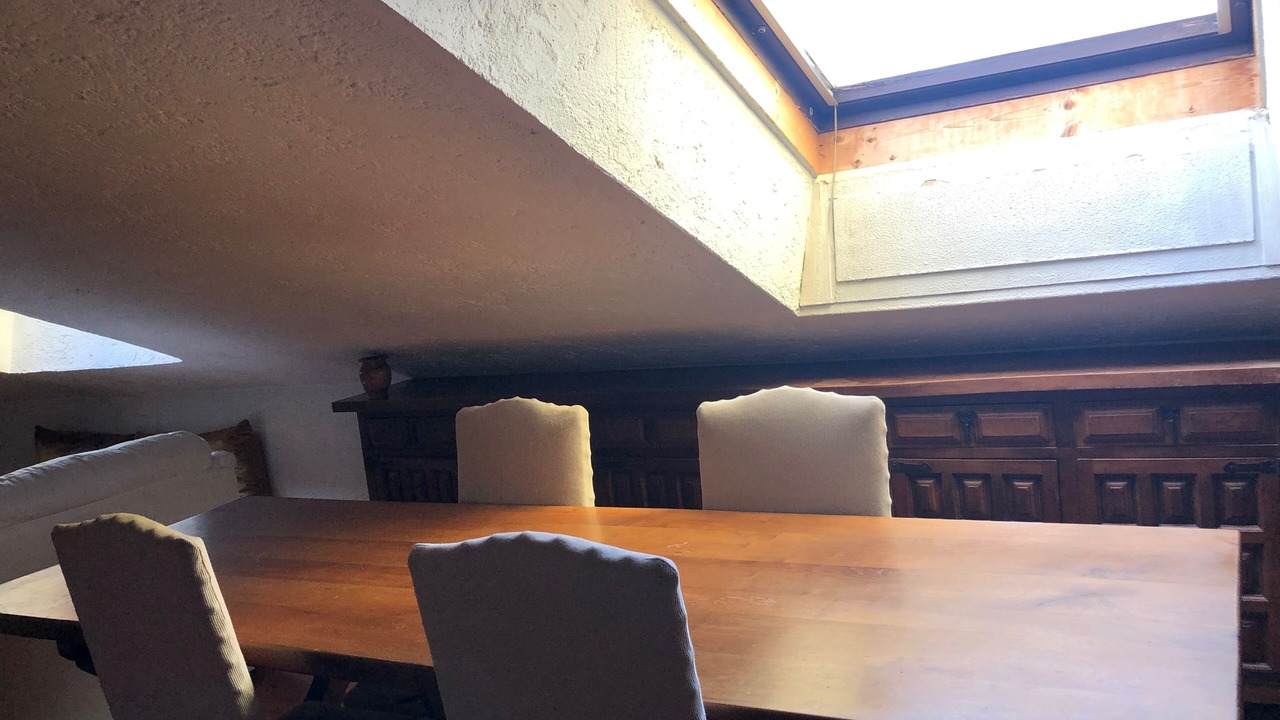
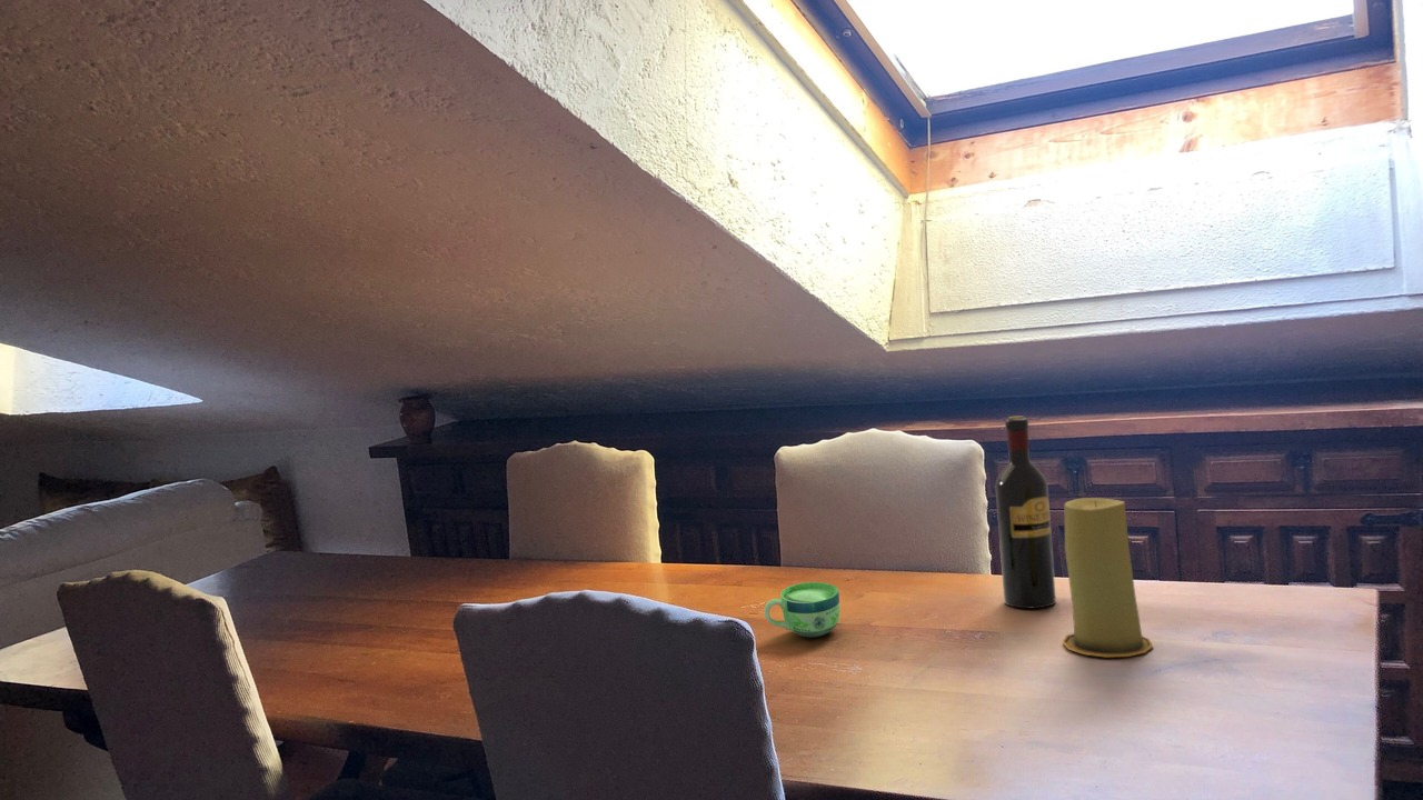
+ wine bottle (1023, 509)
+ candle (1101, 572)
+ cup (803, 612)
